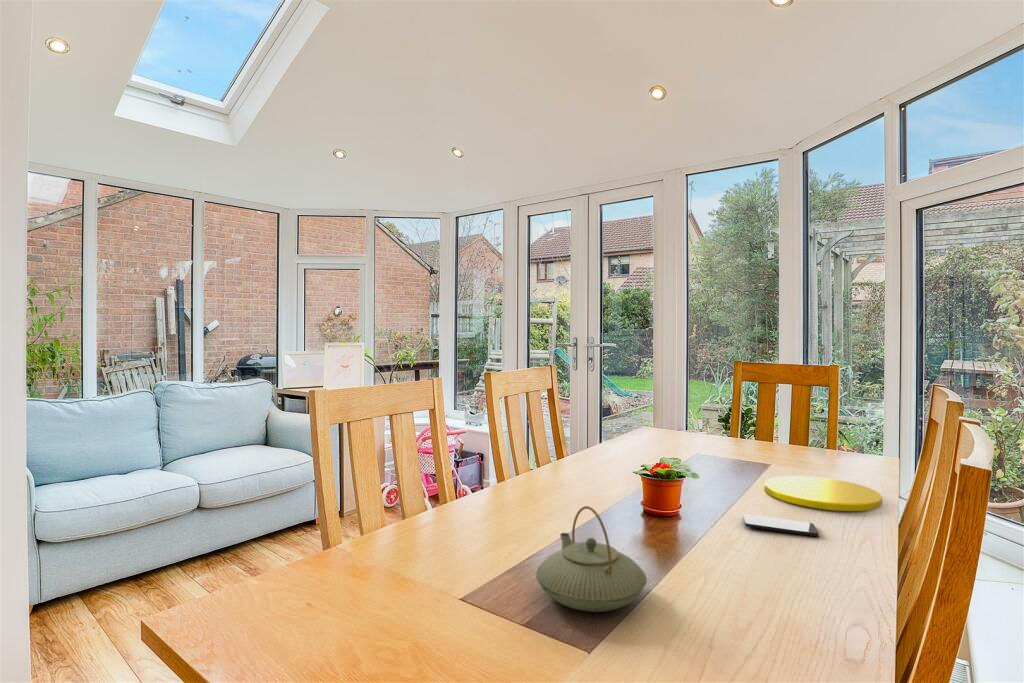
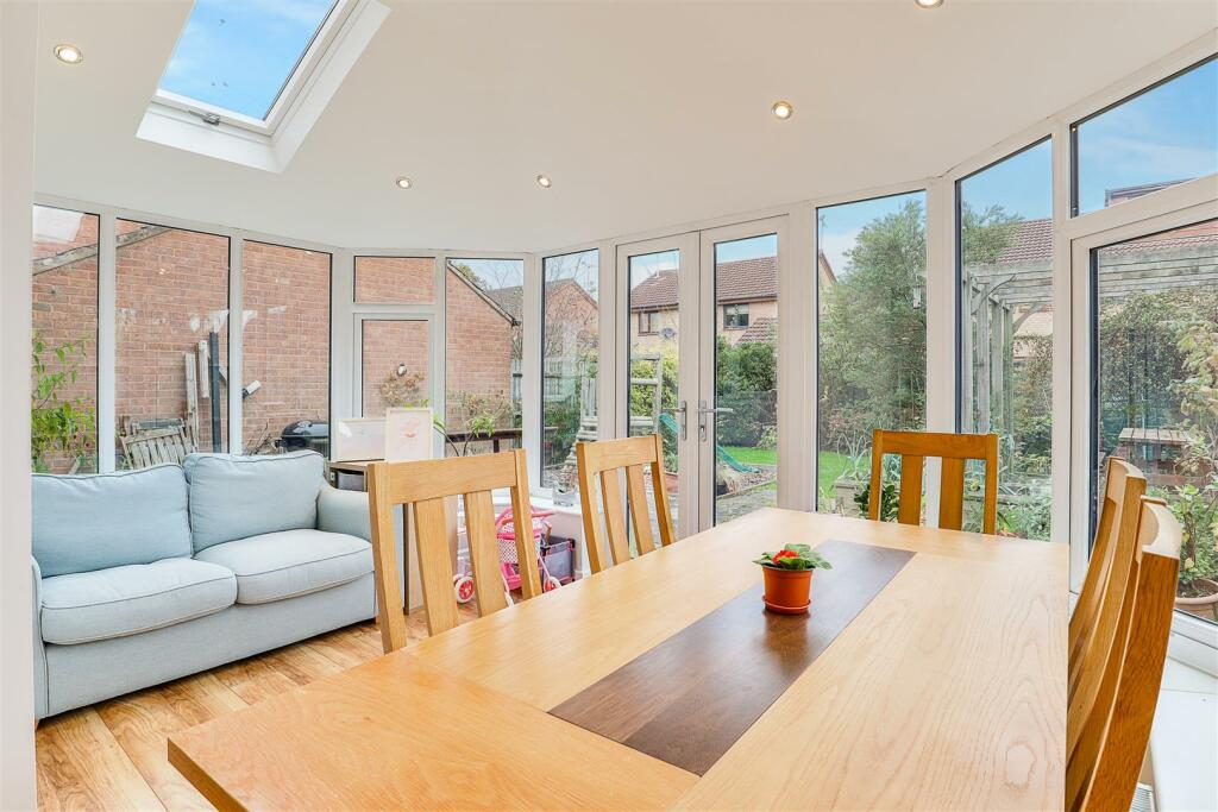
- teapot (587, 548)
- plate (820, 491)
- smartphone (779, 524)
